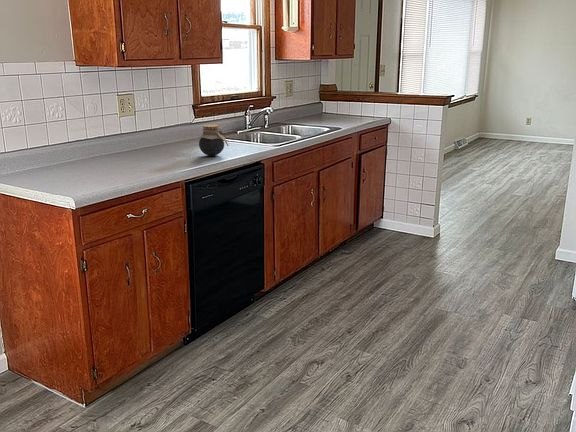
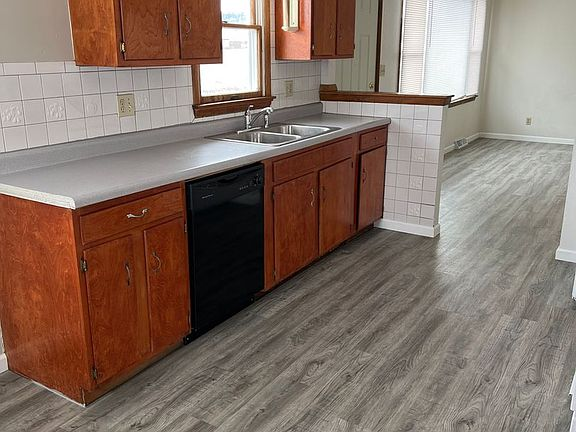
- jar (212, 140)
